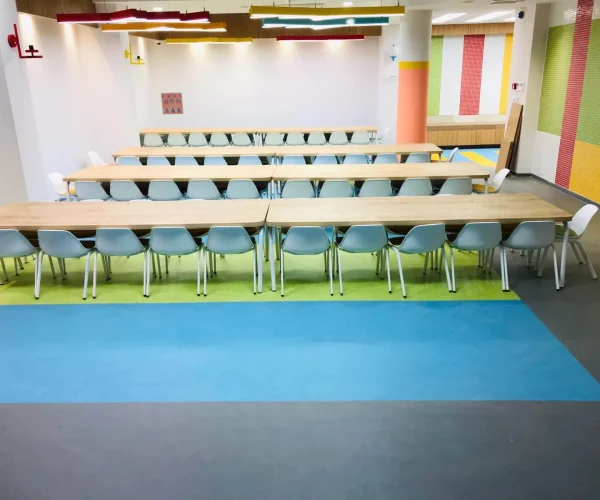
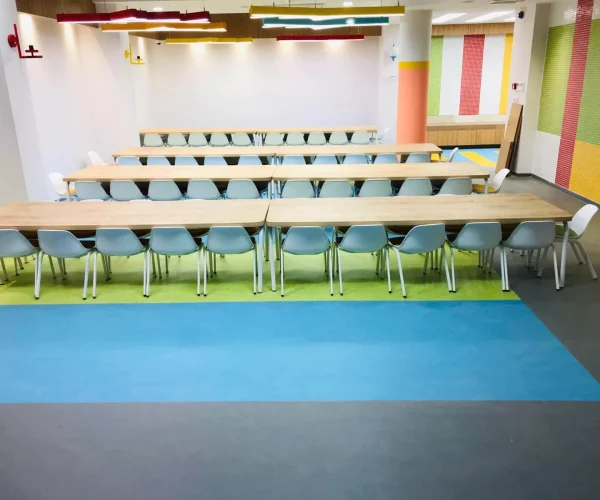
- wall art (172, 103)
